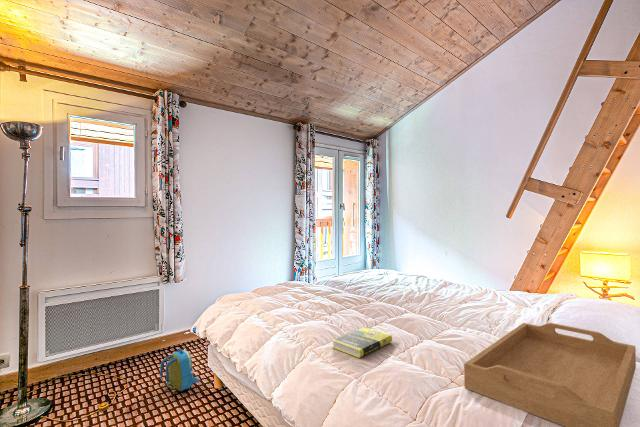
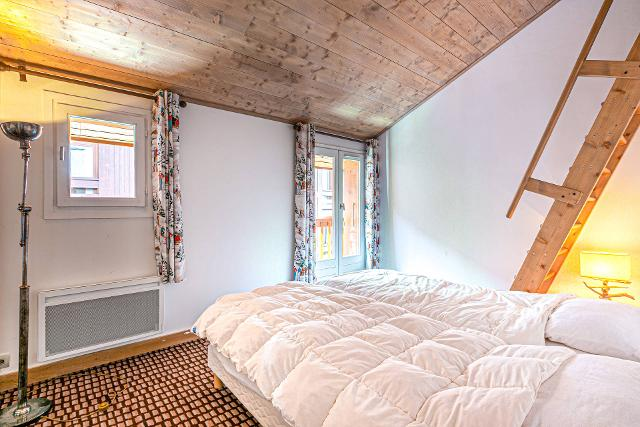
- book (362, 341)
- backpack (176, 368)
- serving tray (555, 362)
